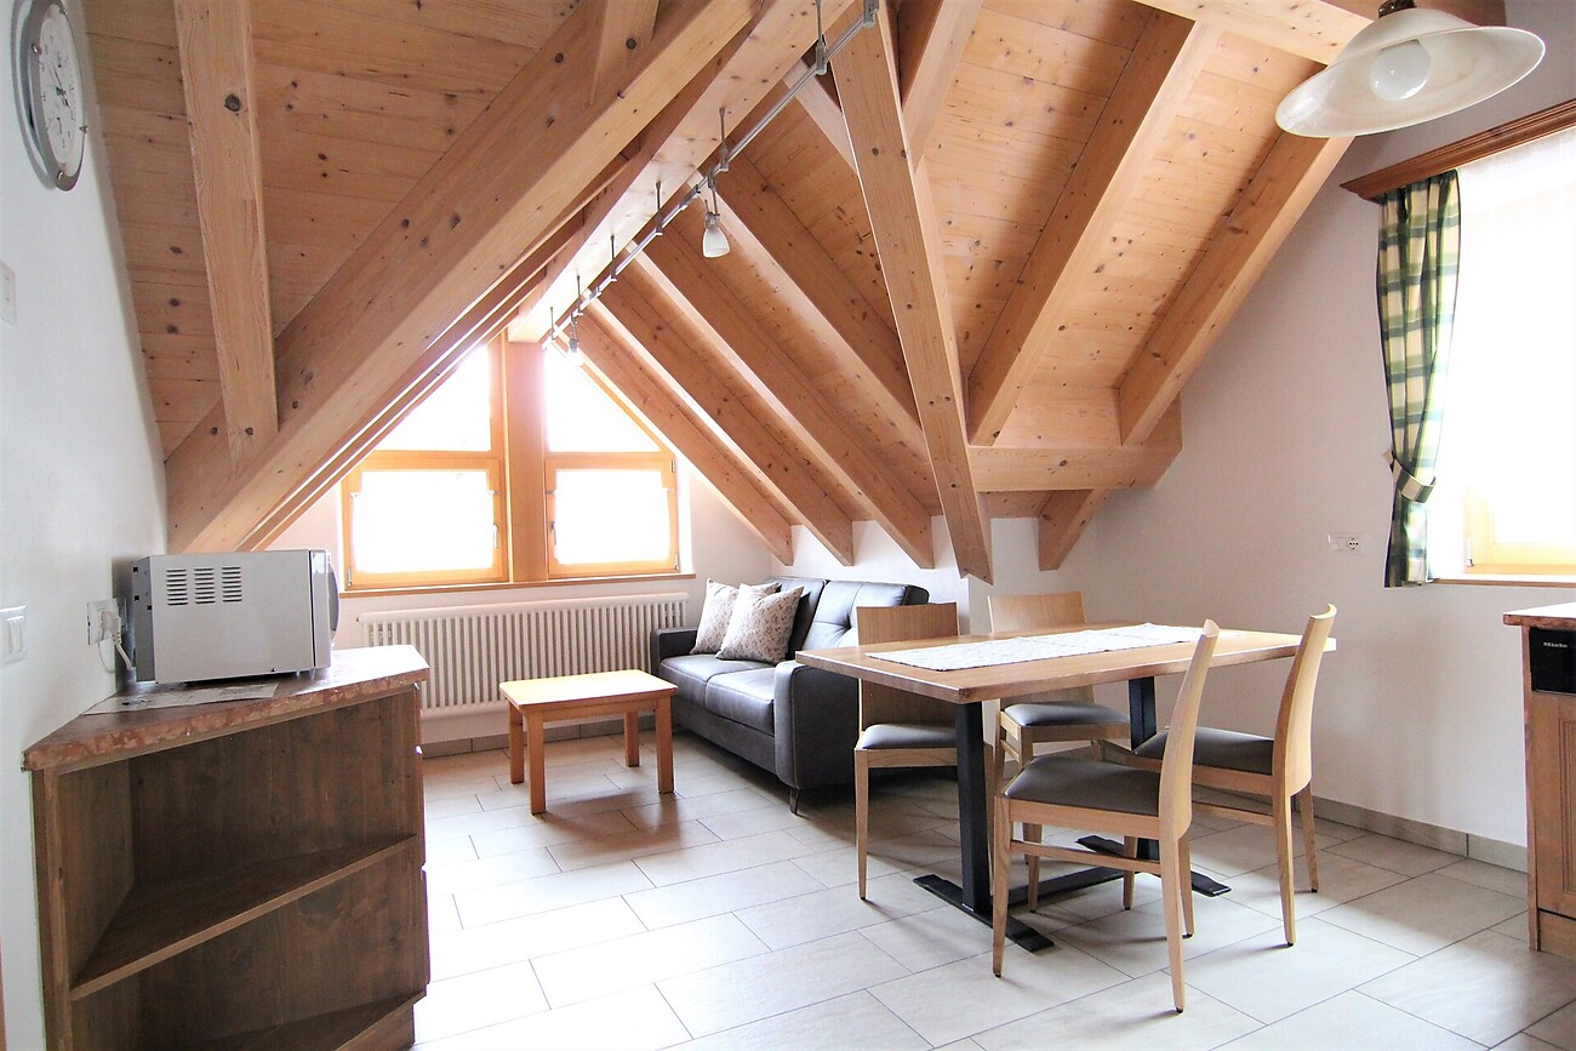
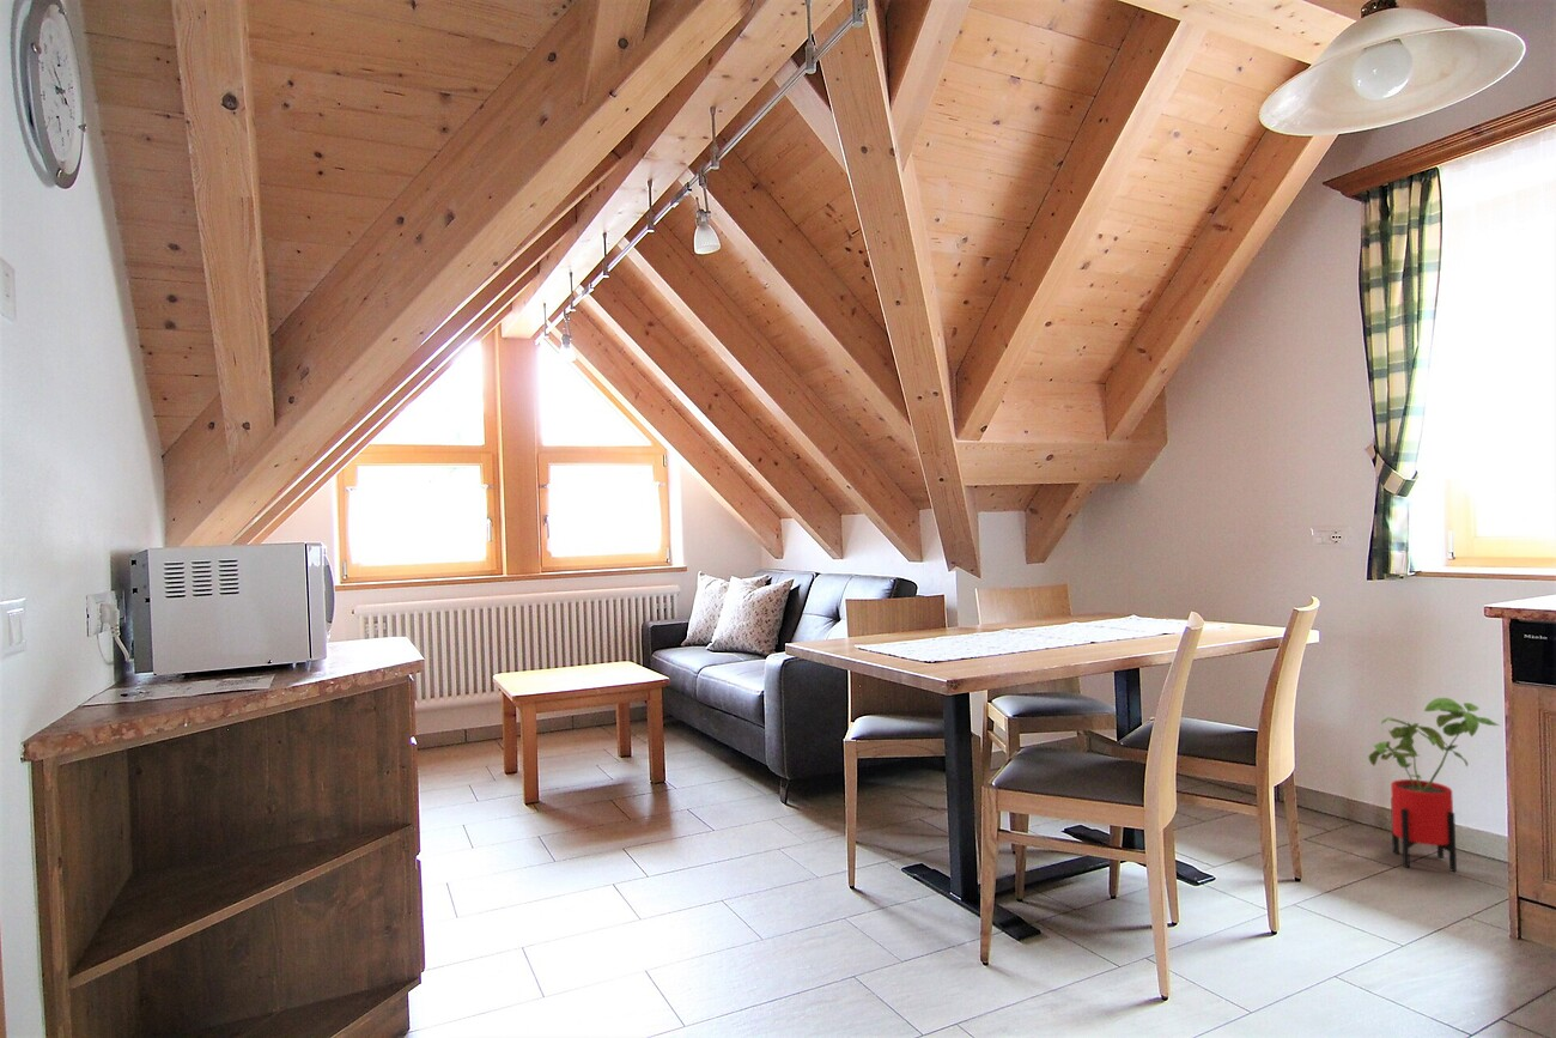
+ house plant (1424, 781)
